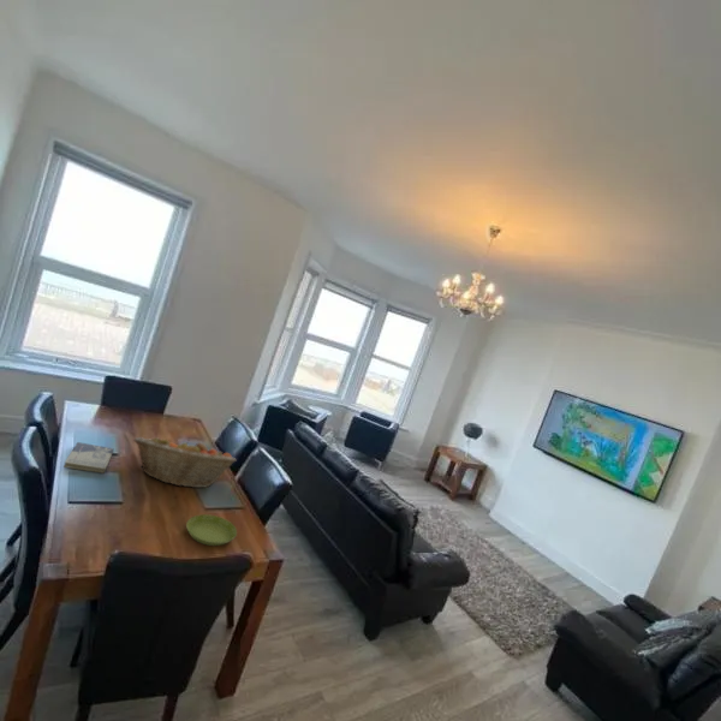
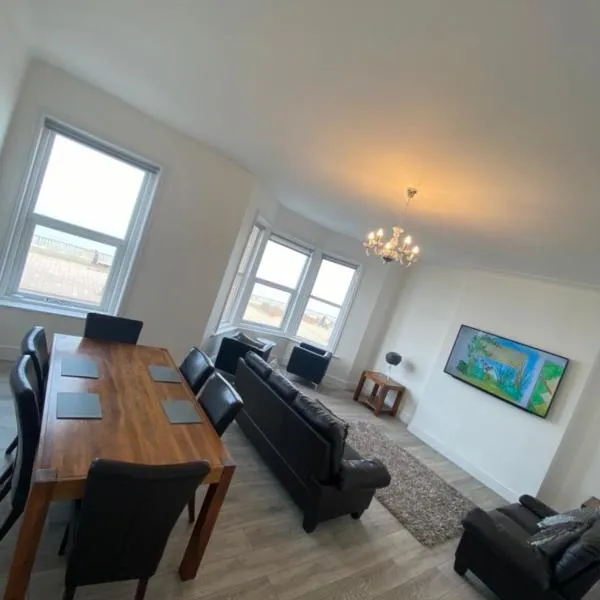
- fruit basket (184, 457)
- saucer (210, 531)
- book (90, 457)
